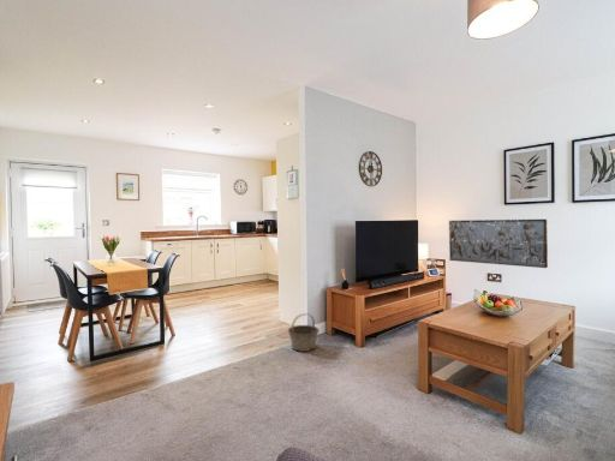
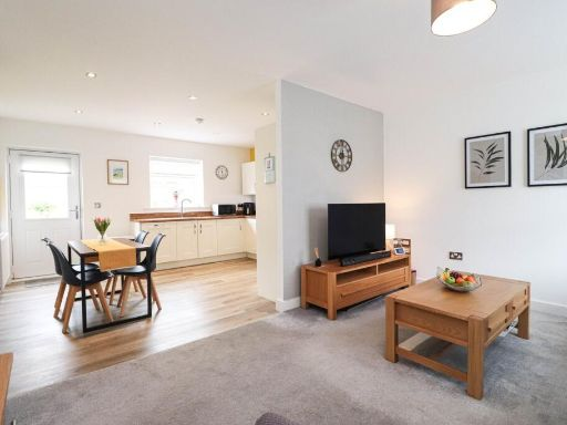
- basket (303, 330)
- relief sculpture (492, 241)
